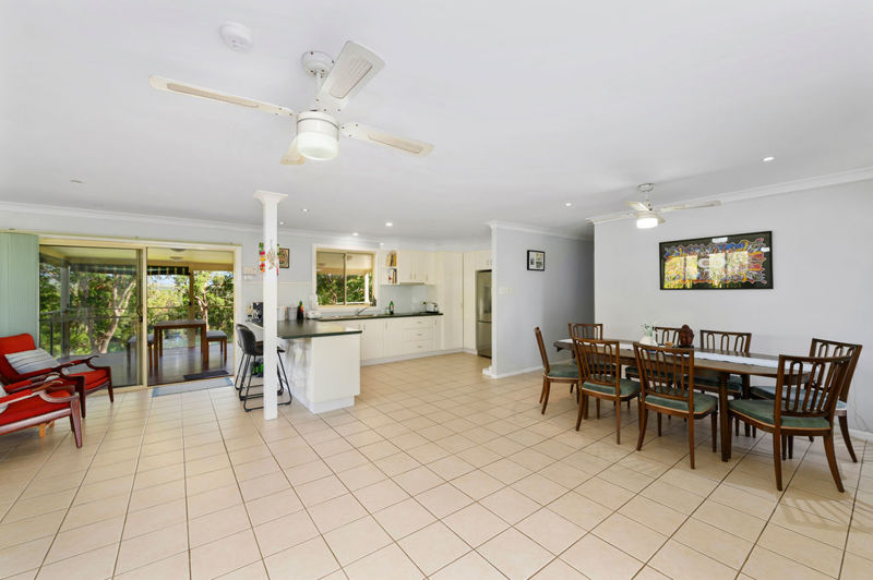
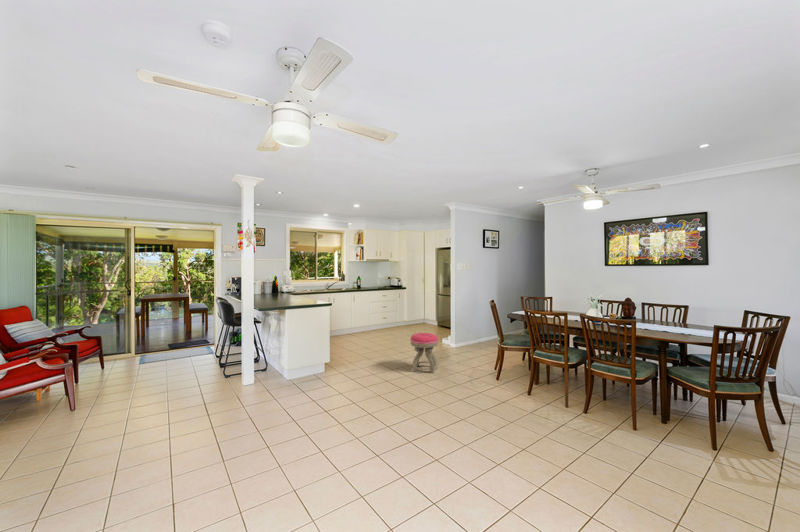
+ stool (423, 351)
